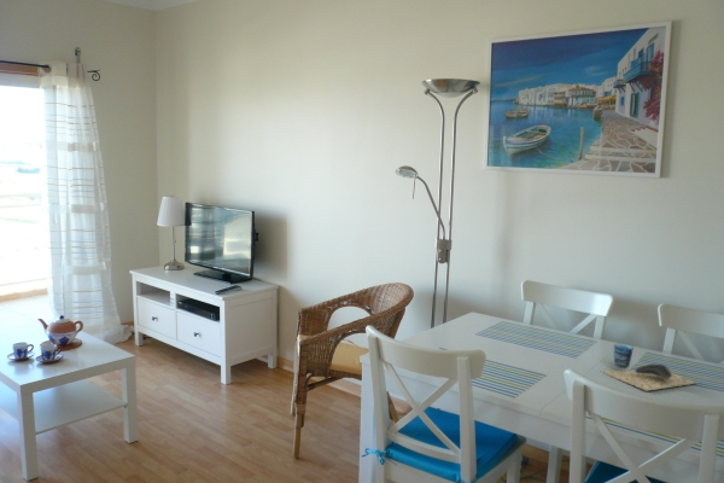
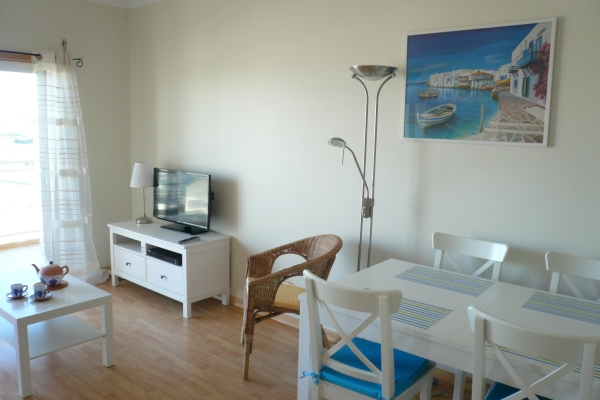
- cup (647, 365)
